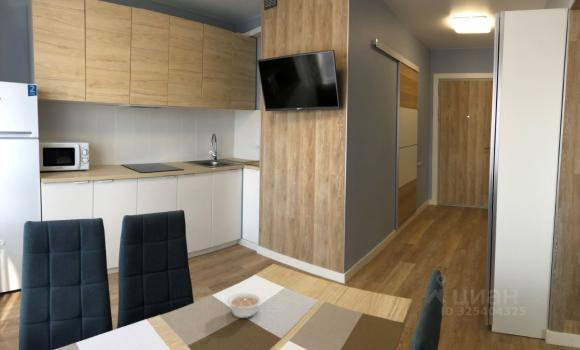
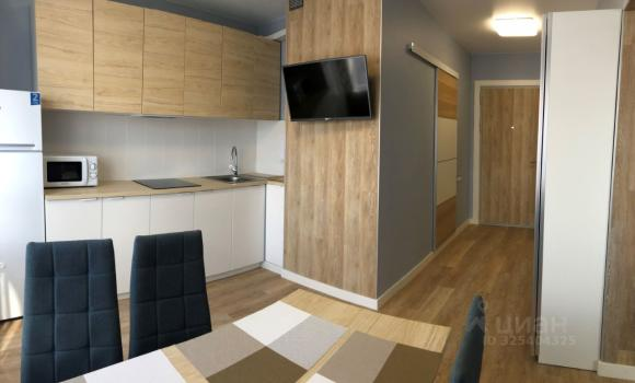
- legume (244, 305)
